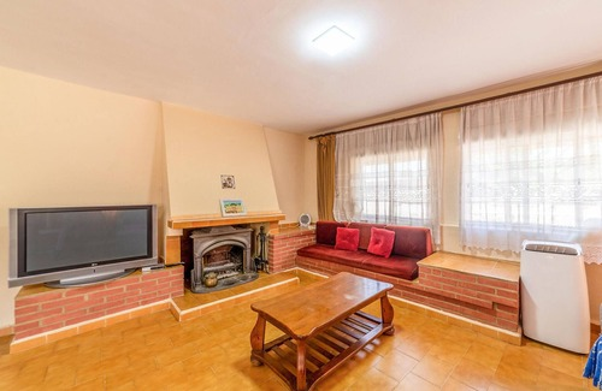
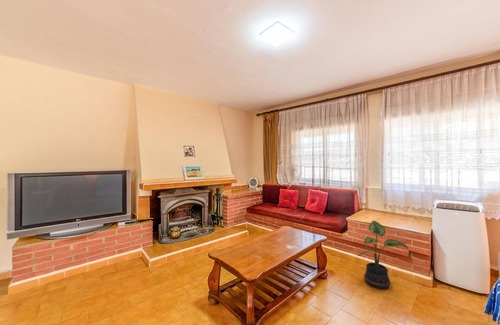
+ potted plant (379, 255)
